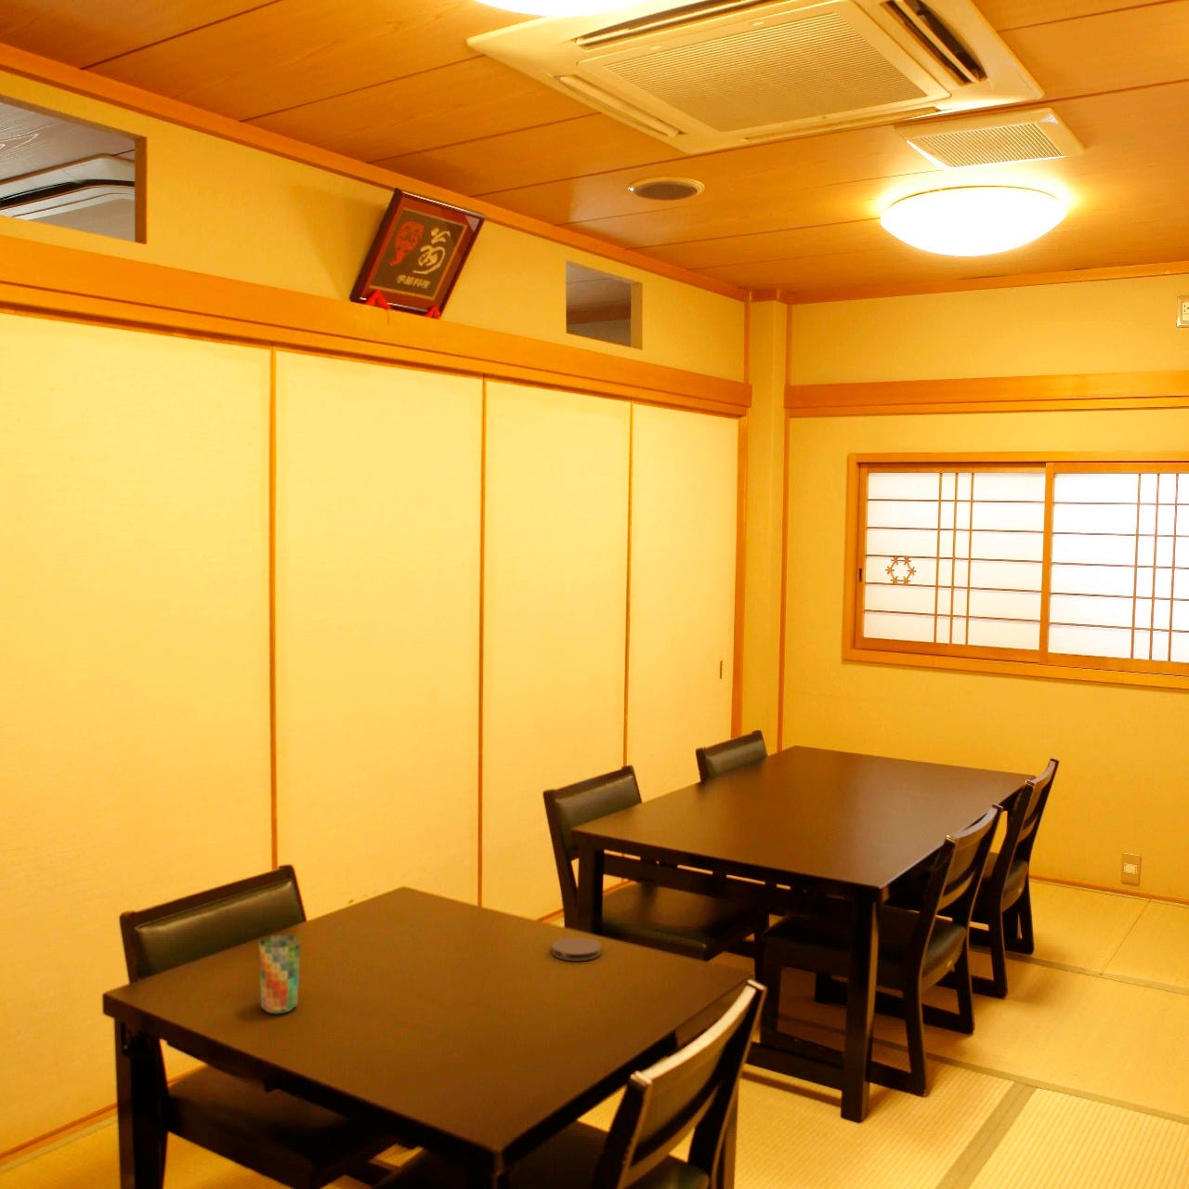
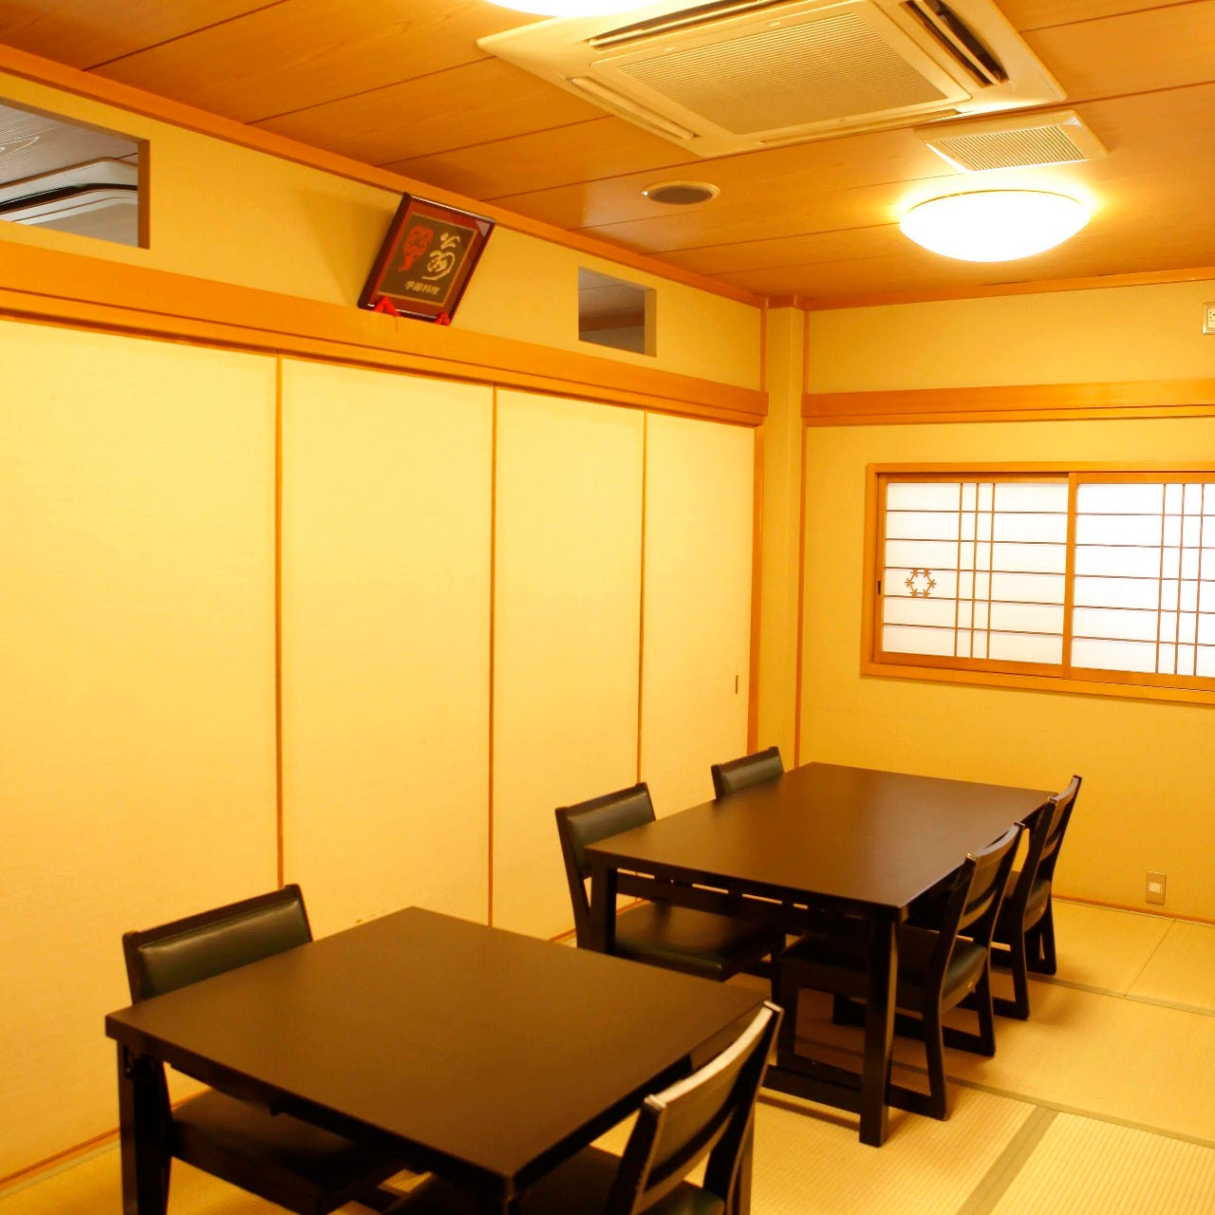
- coaster (576, 948)
- cup (279, 975)
